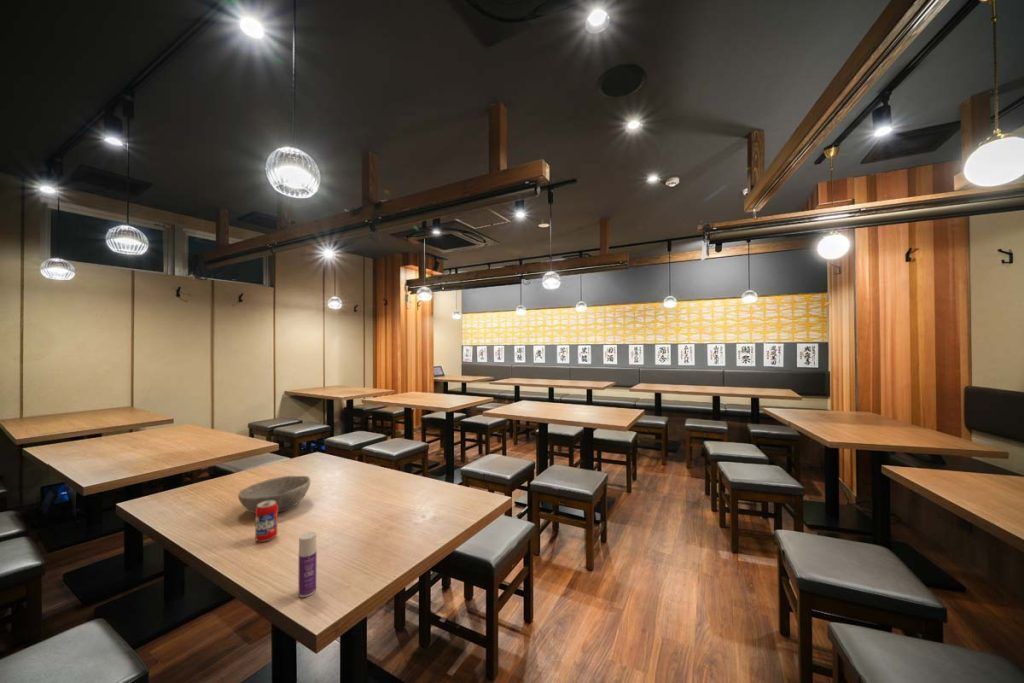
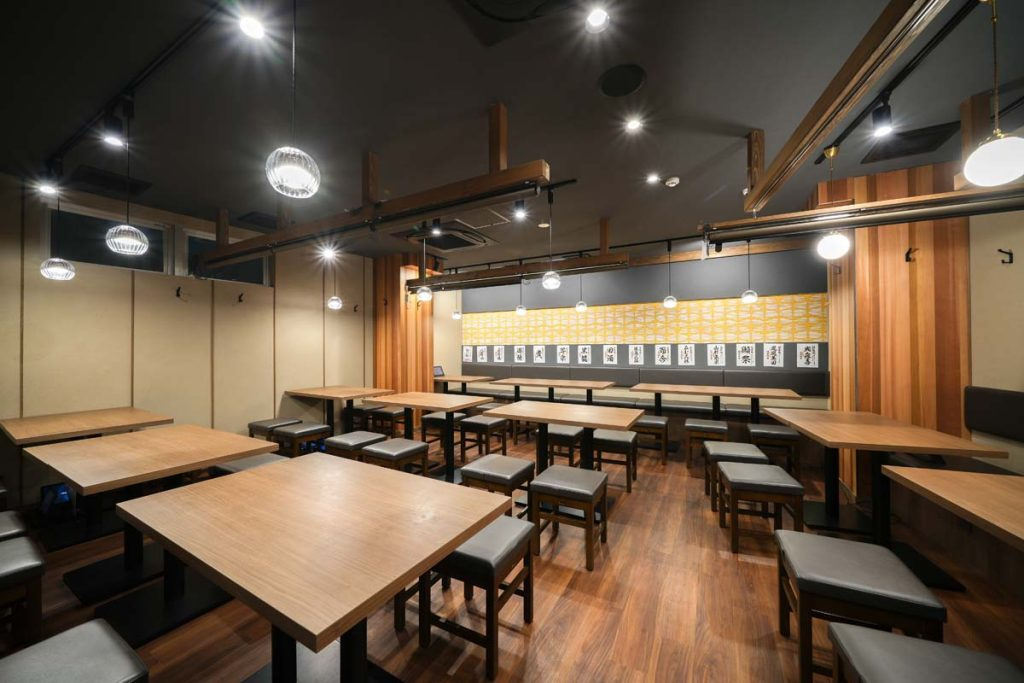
- bowl (276, 496)
- bottle (307, 563)
- beverage can (266, 520)
